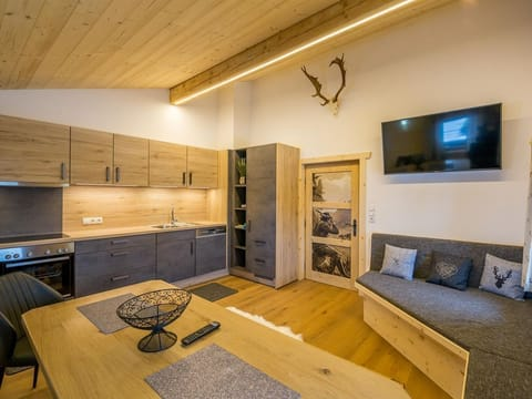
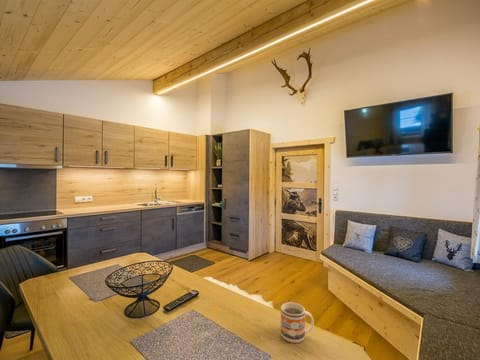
+ mug (295, 322)
